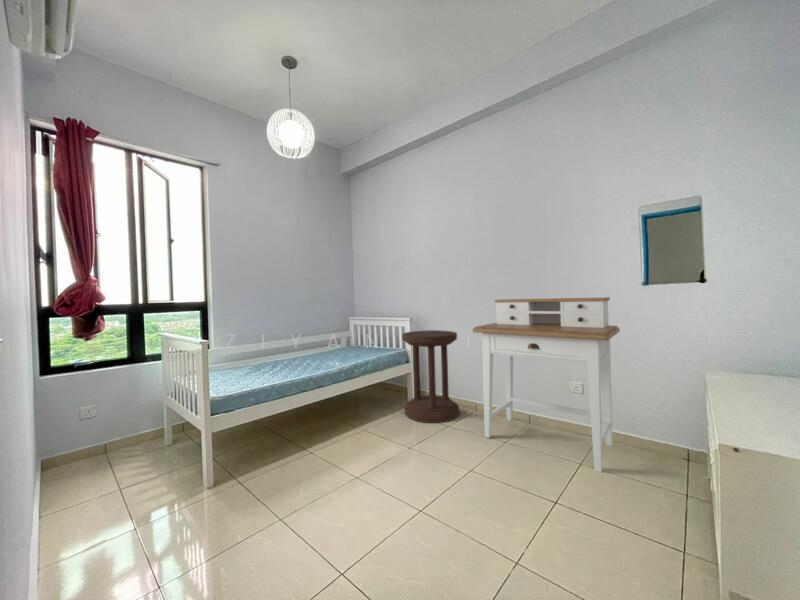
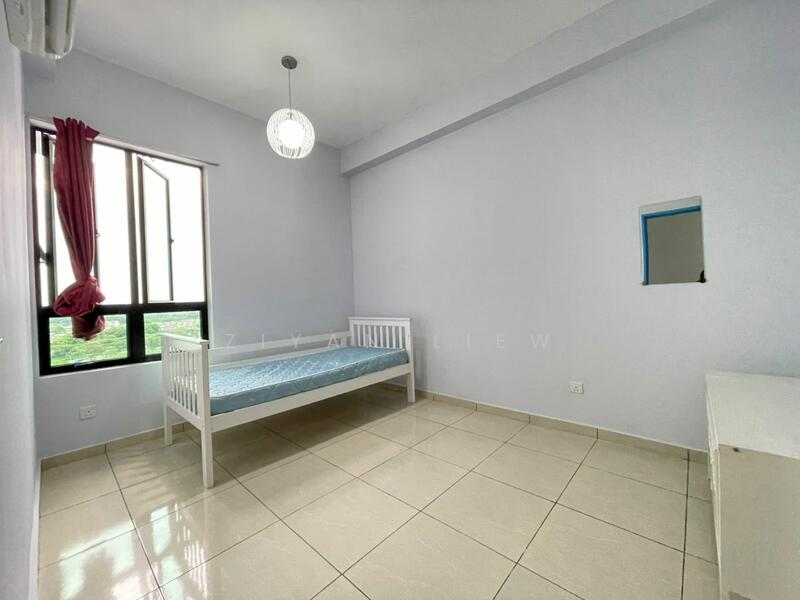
- side table (430, 372)
- desk (547, 359)
